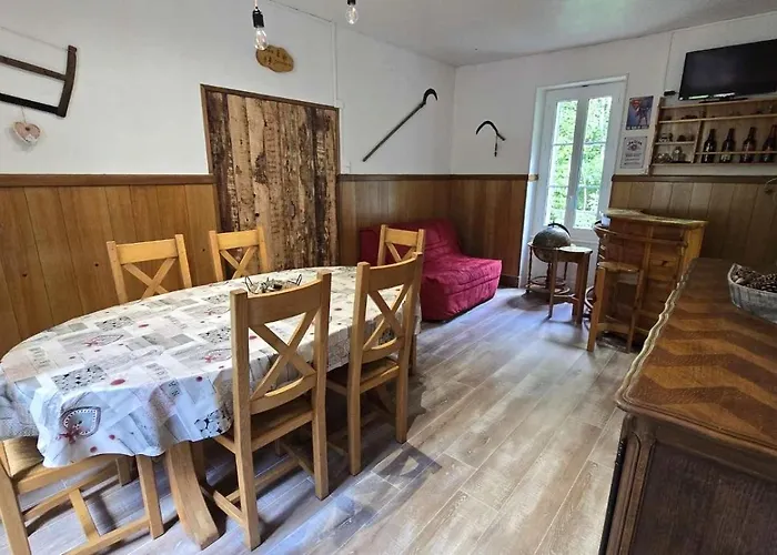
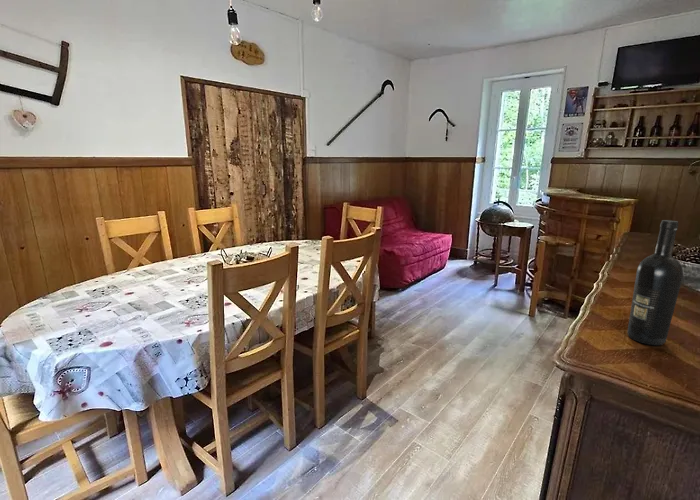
+ wine bottle (657, 282)
